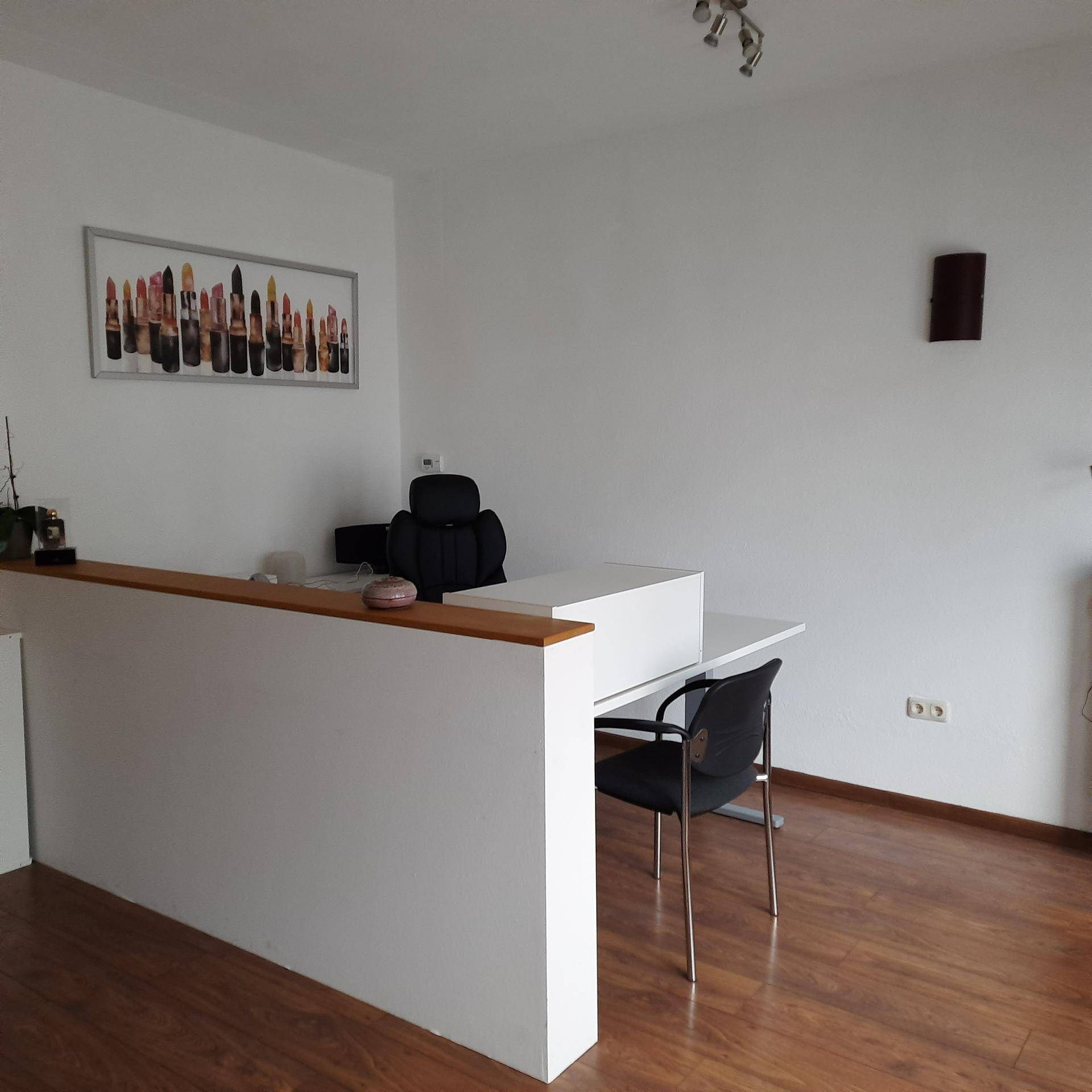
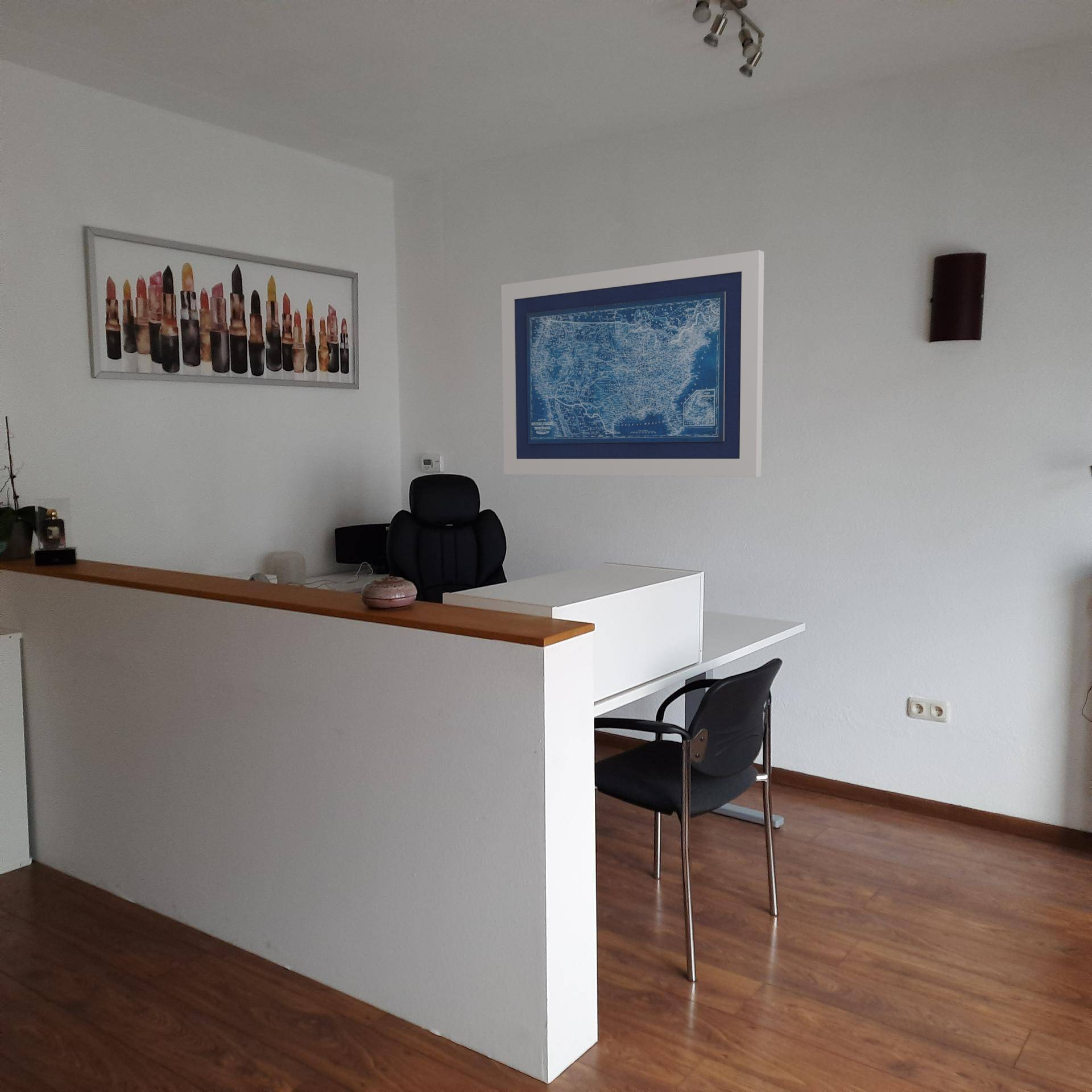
+ wall art (621, 374)
